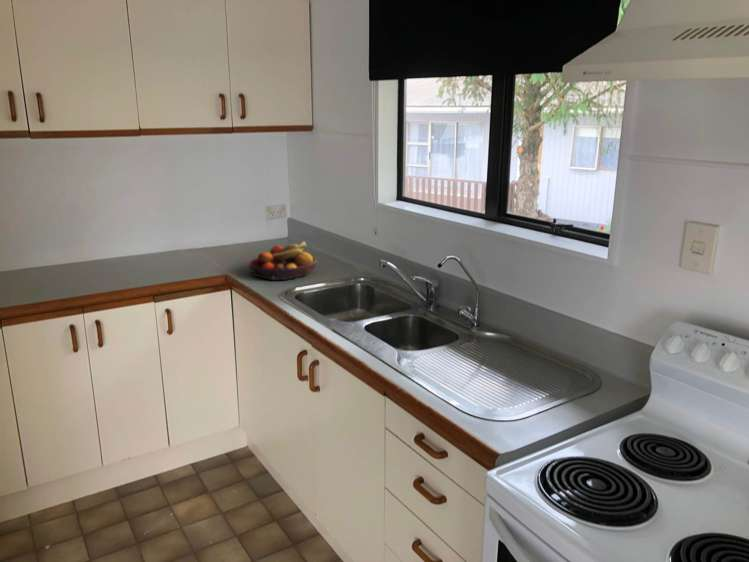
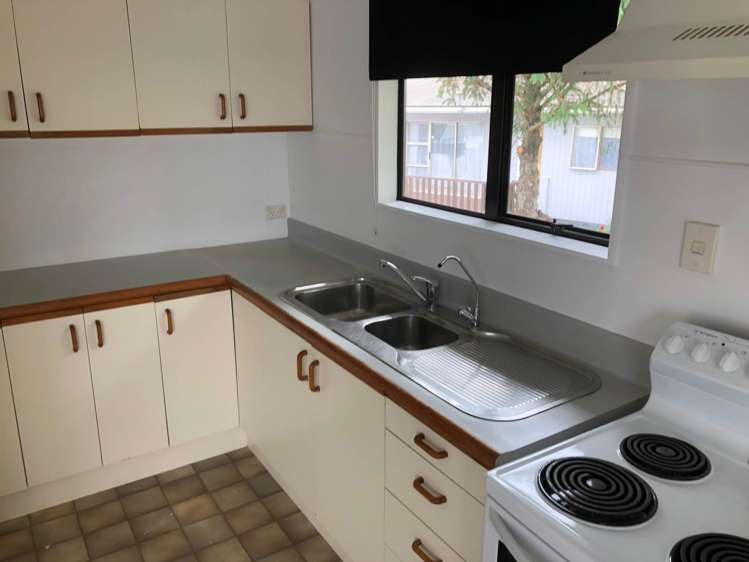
- fruit bowl (283, 258)
